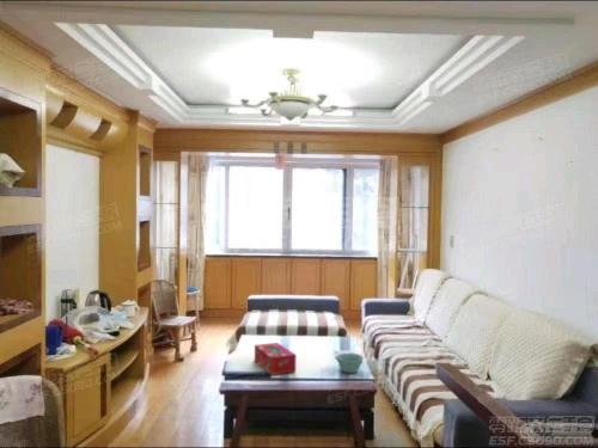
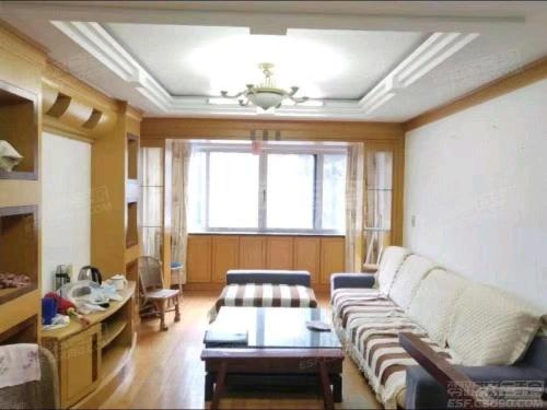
- tissue box (274, 357)
- bowl (349, 363)
